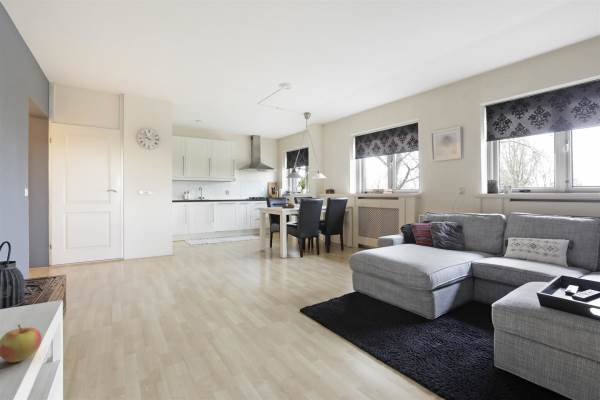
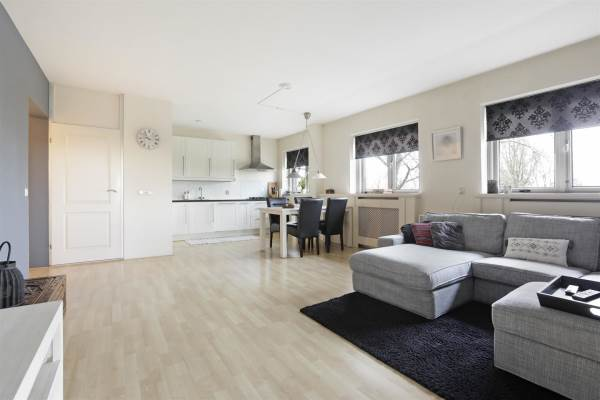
- apple (20, 340)
